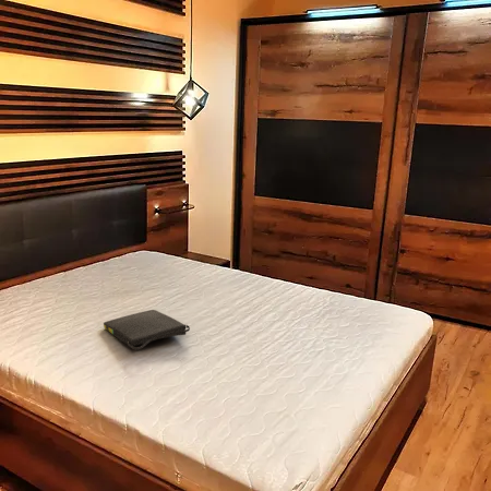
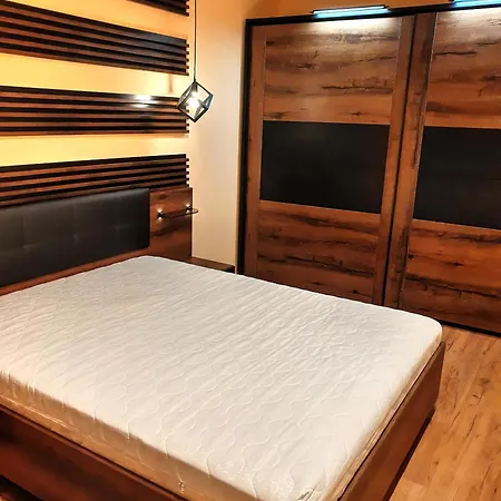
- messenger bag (146, 328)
